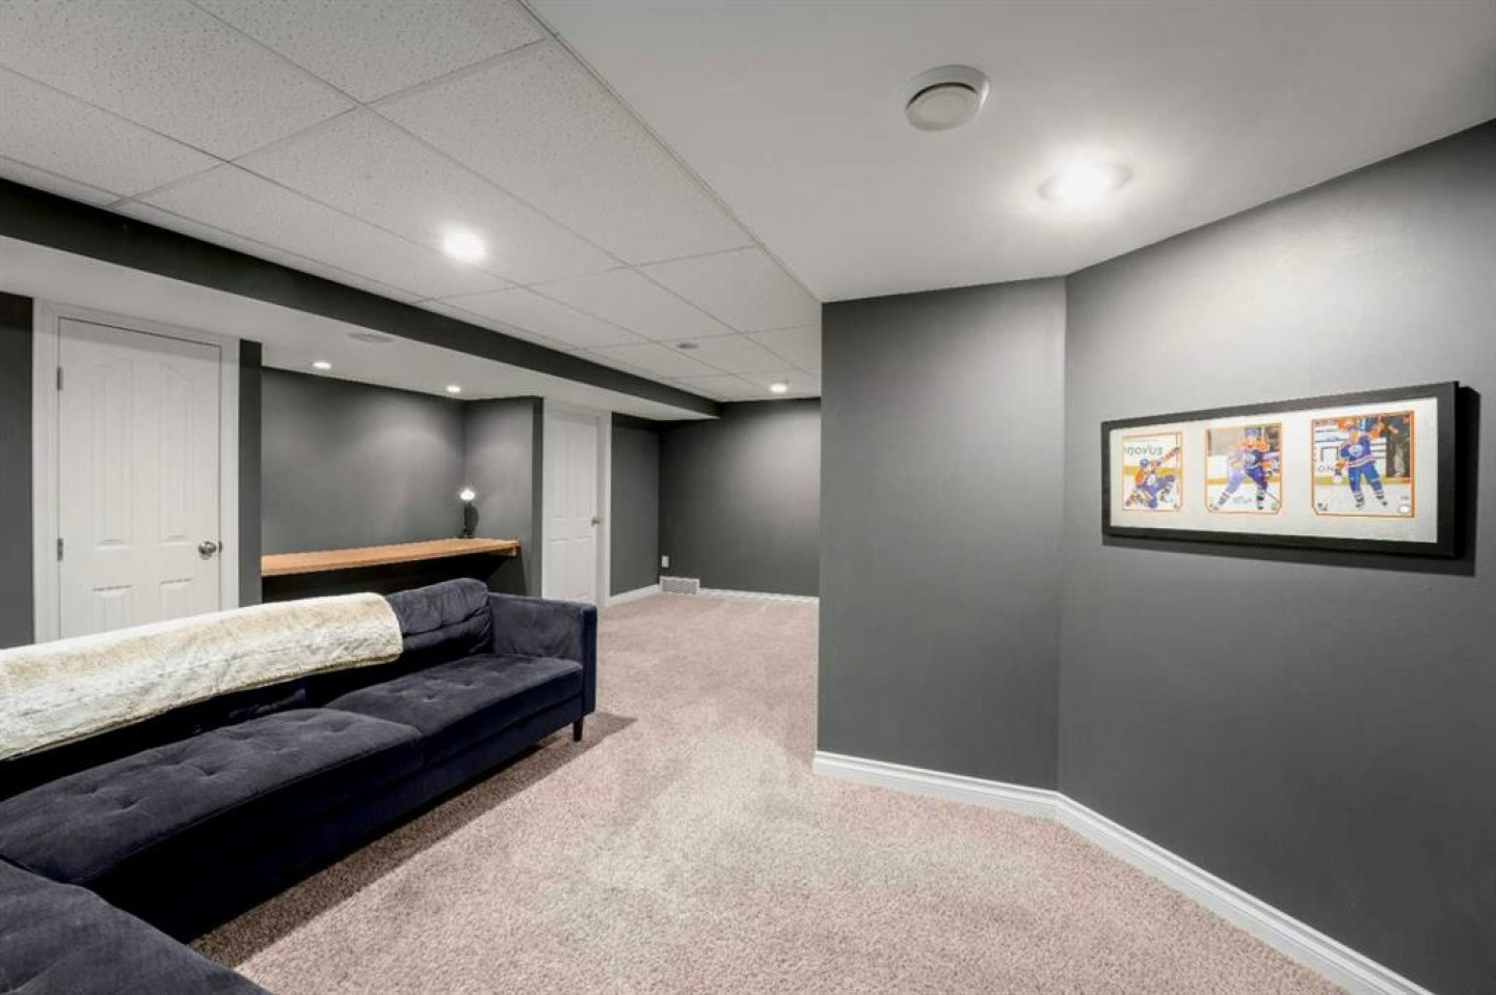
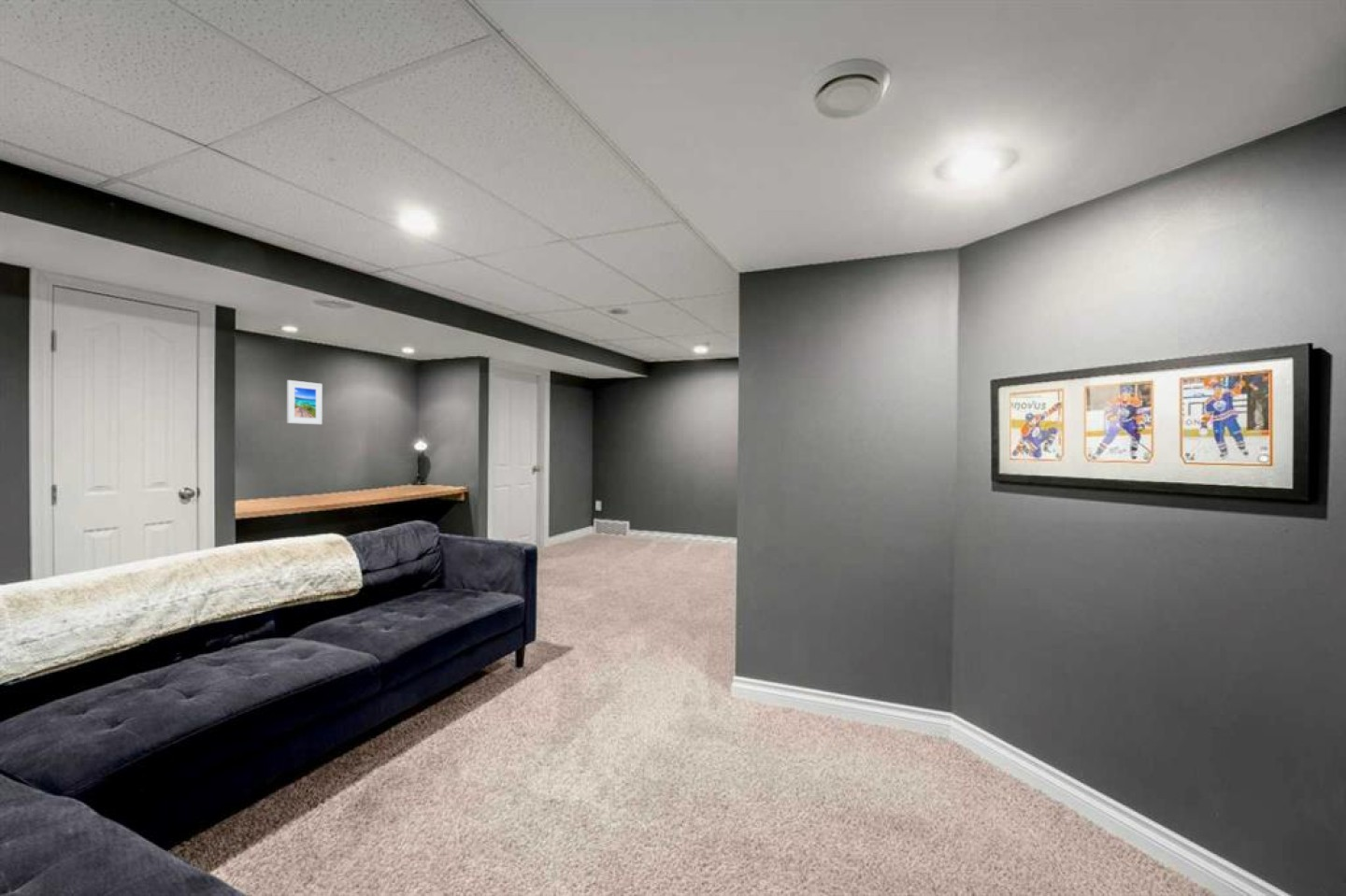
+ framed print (305, 403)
